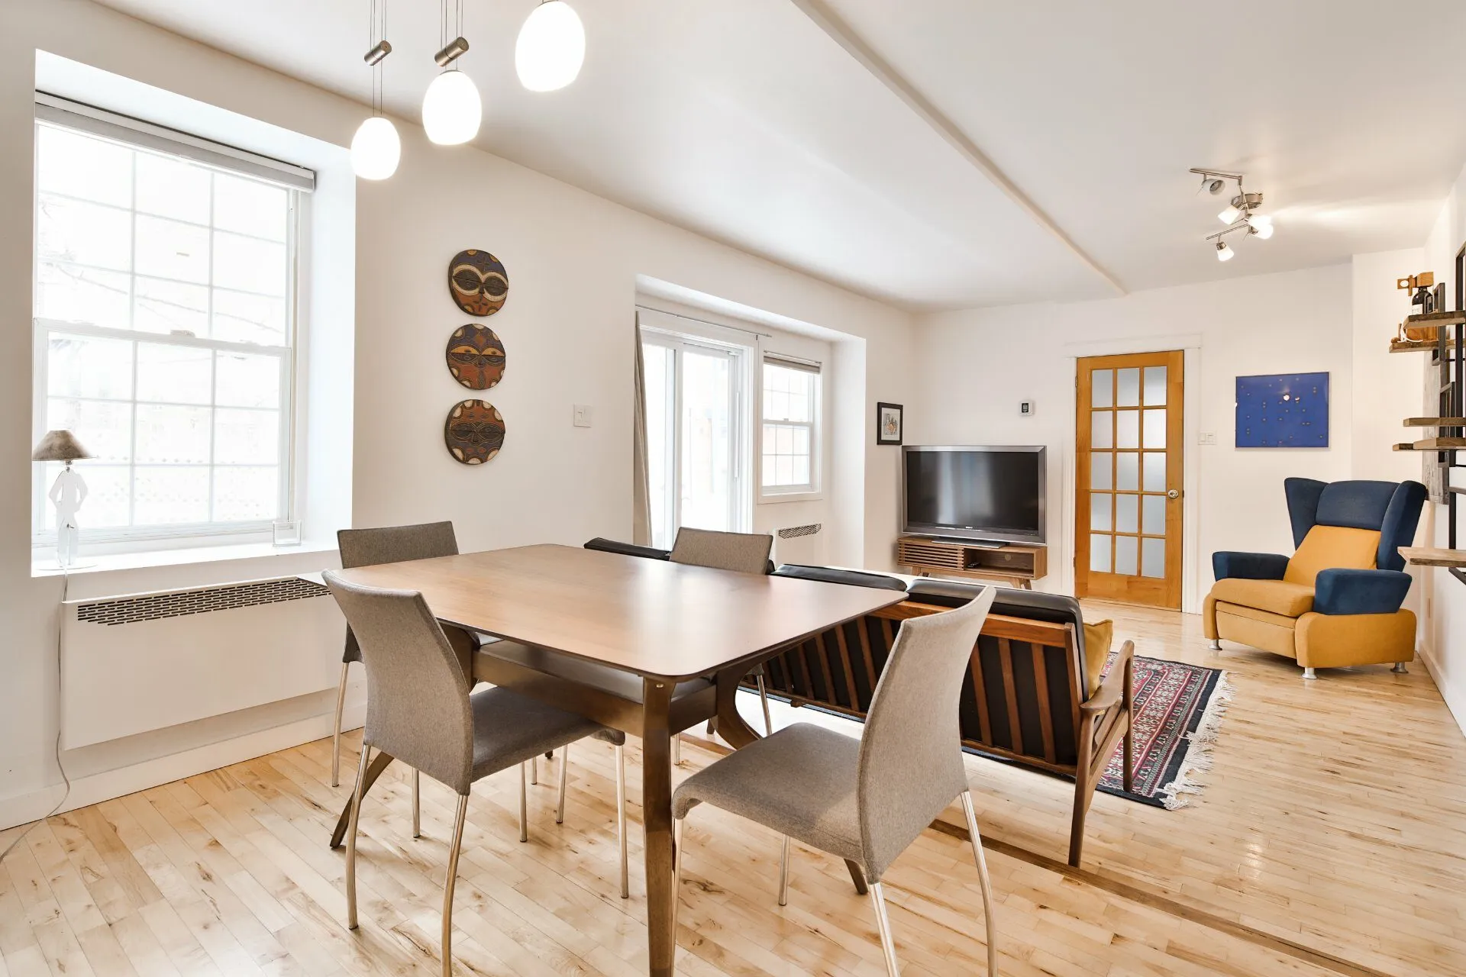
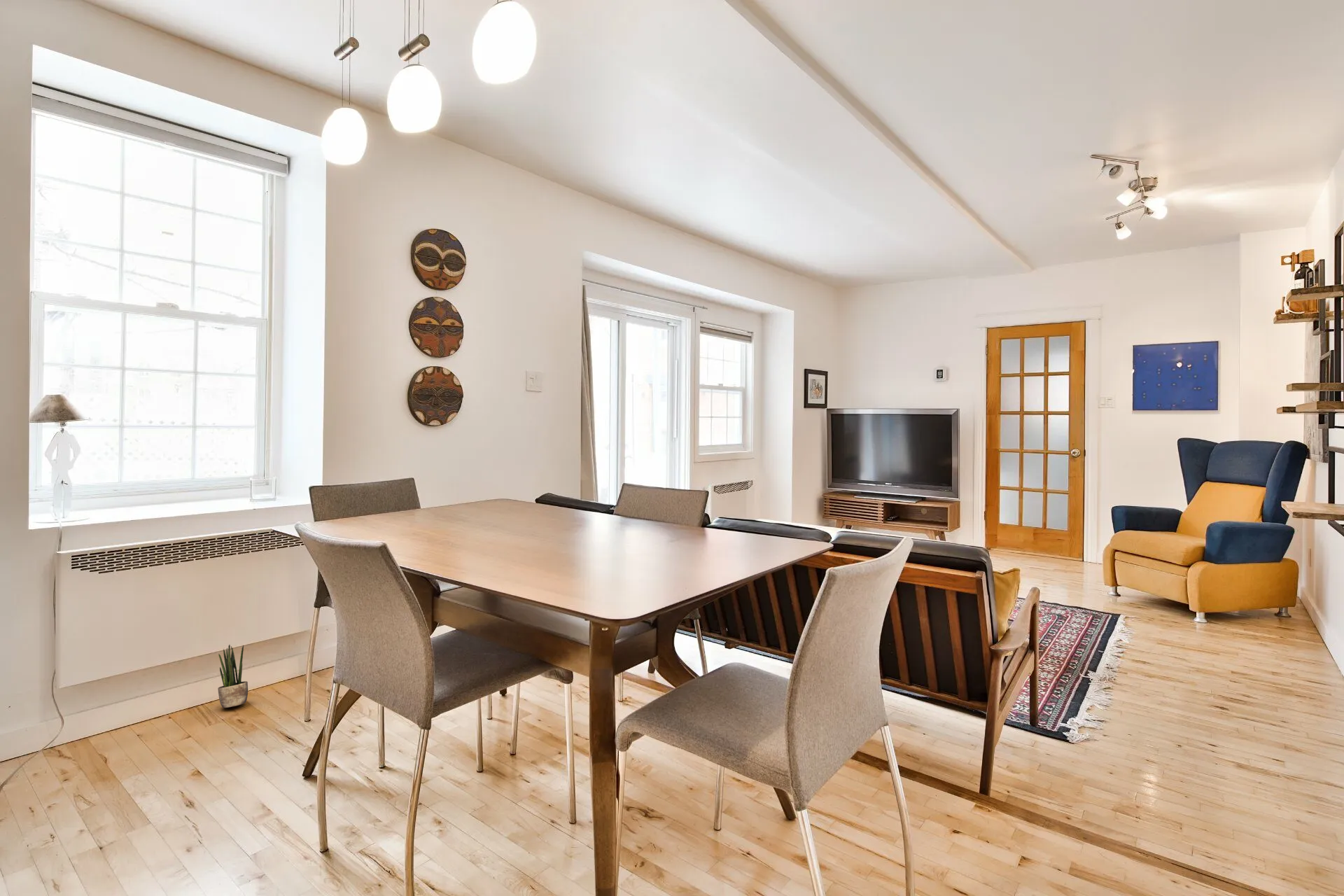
+ potted plant (232, 674)
